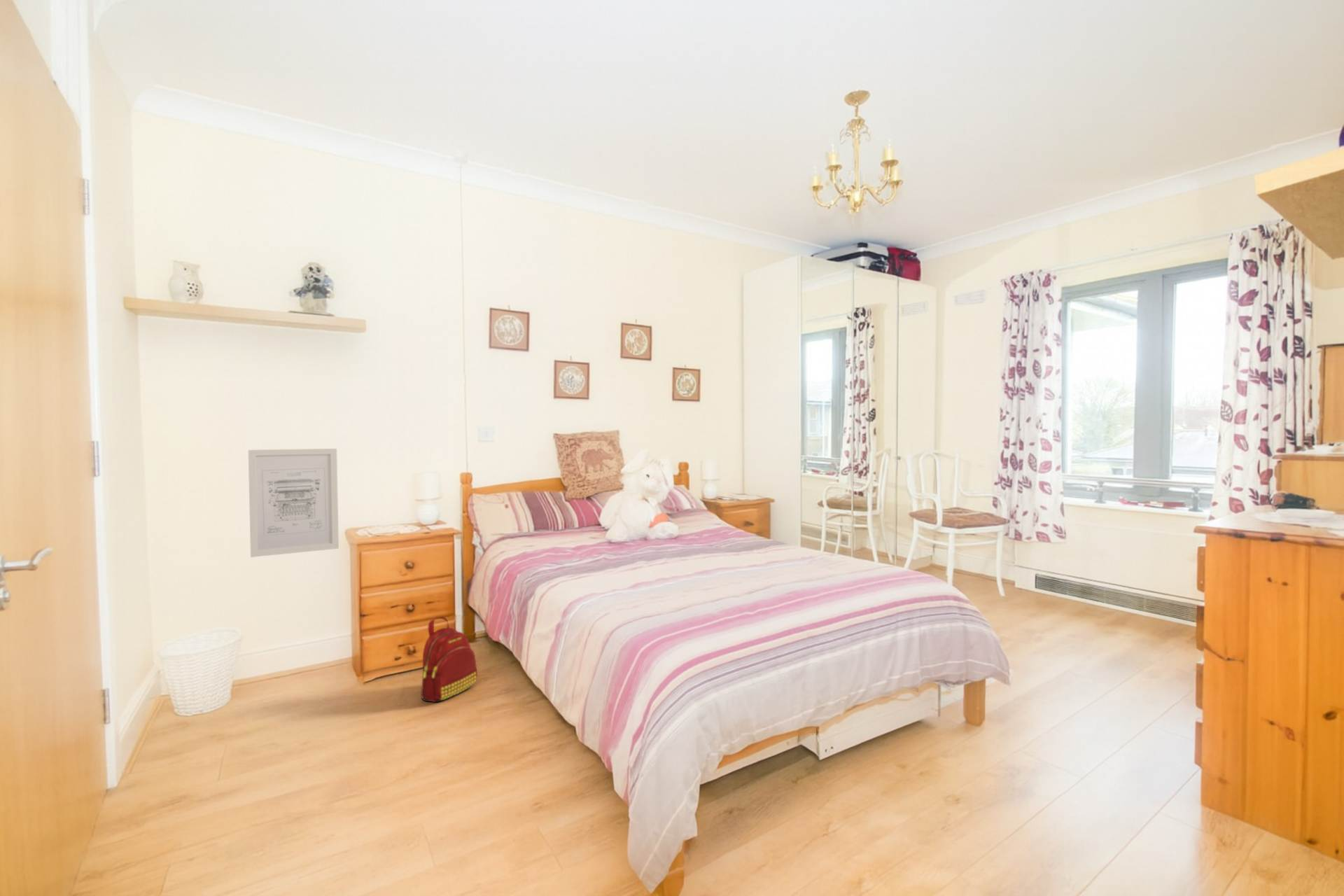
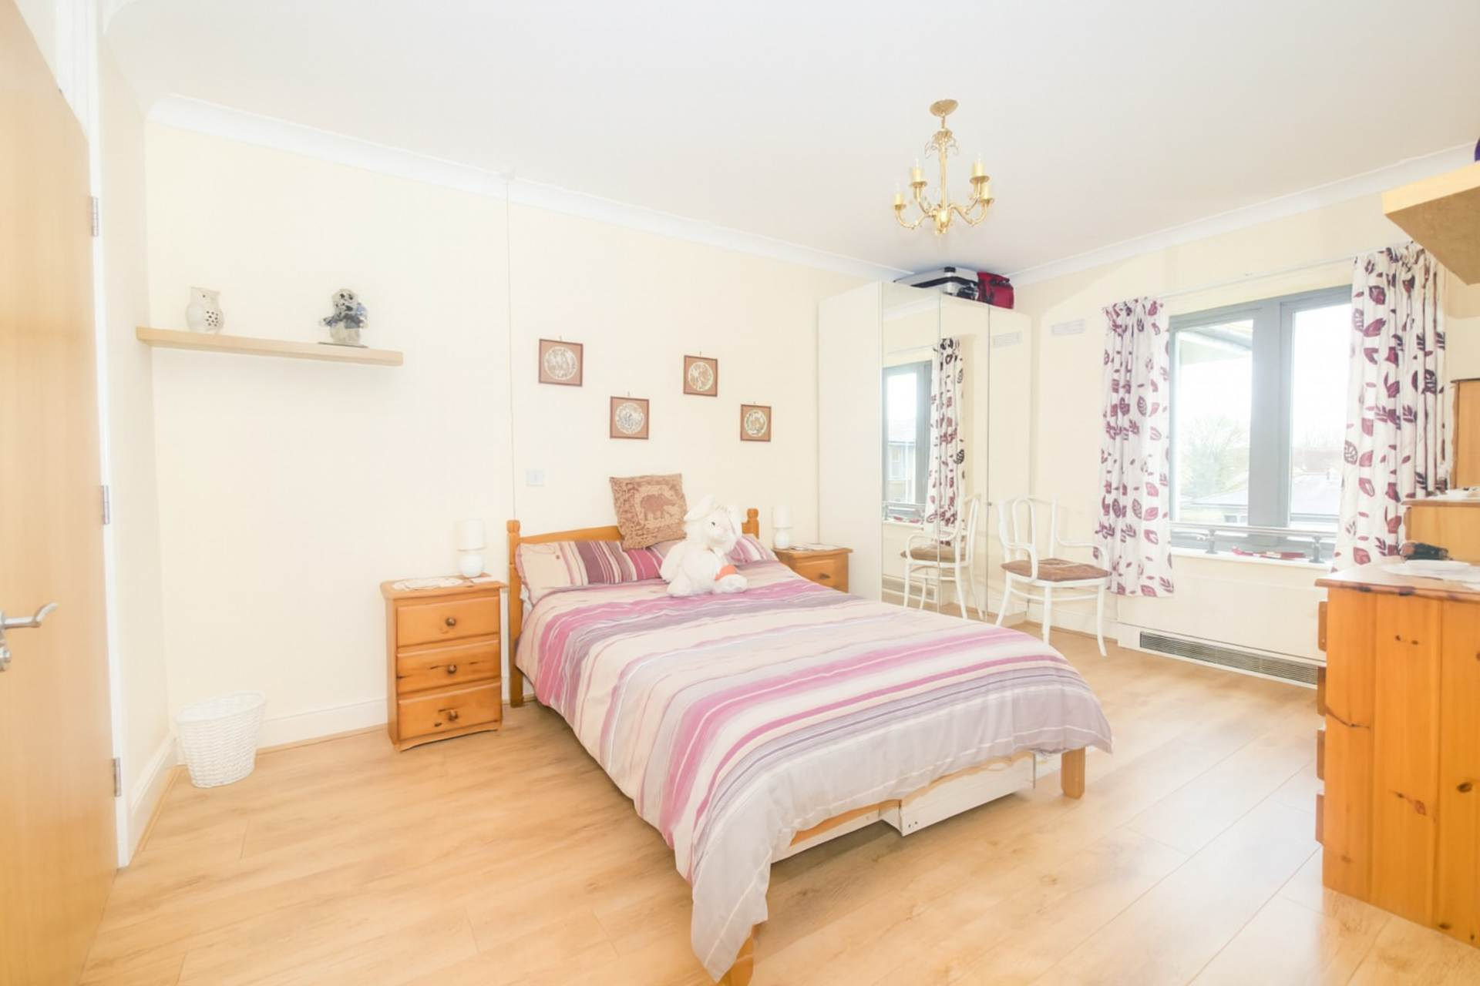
- backpack (447, 655)
- wall art (295, 500)
